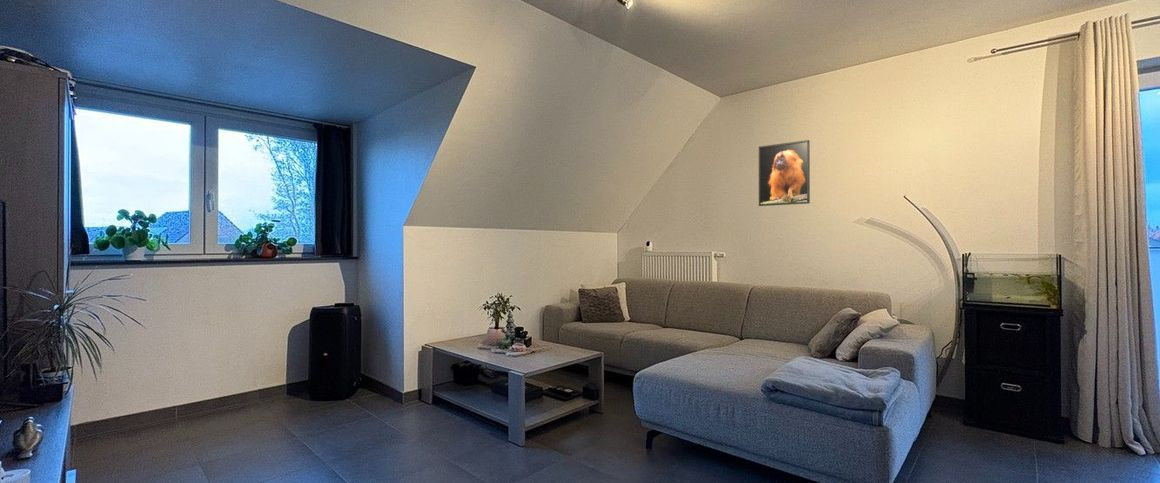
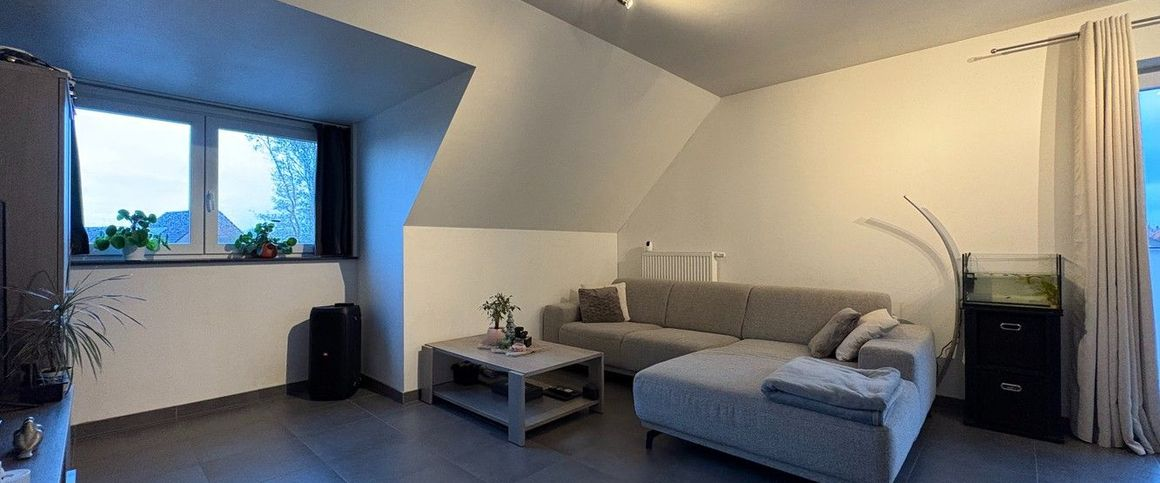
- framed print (783, 174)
